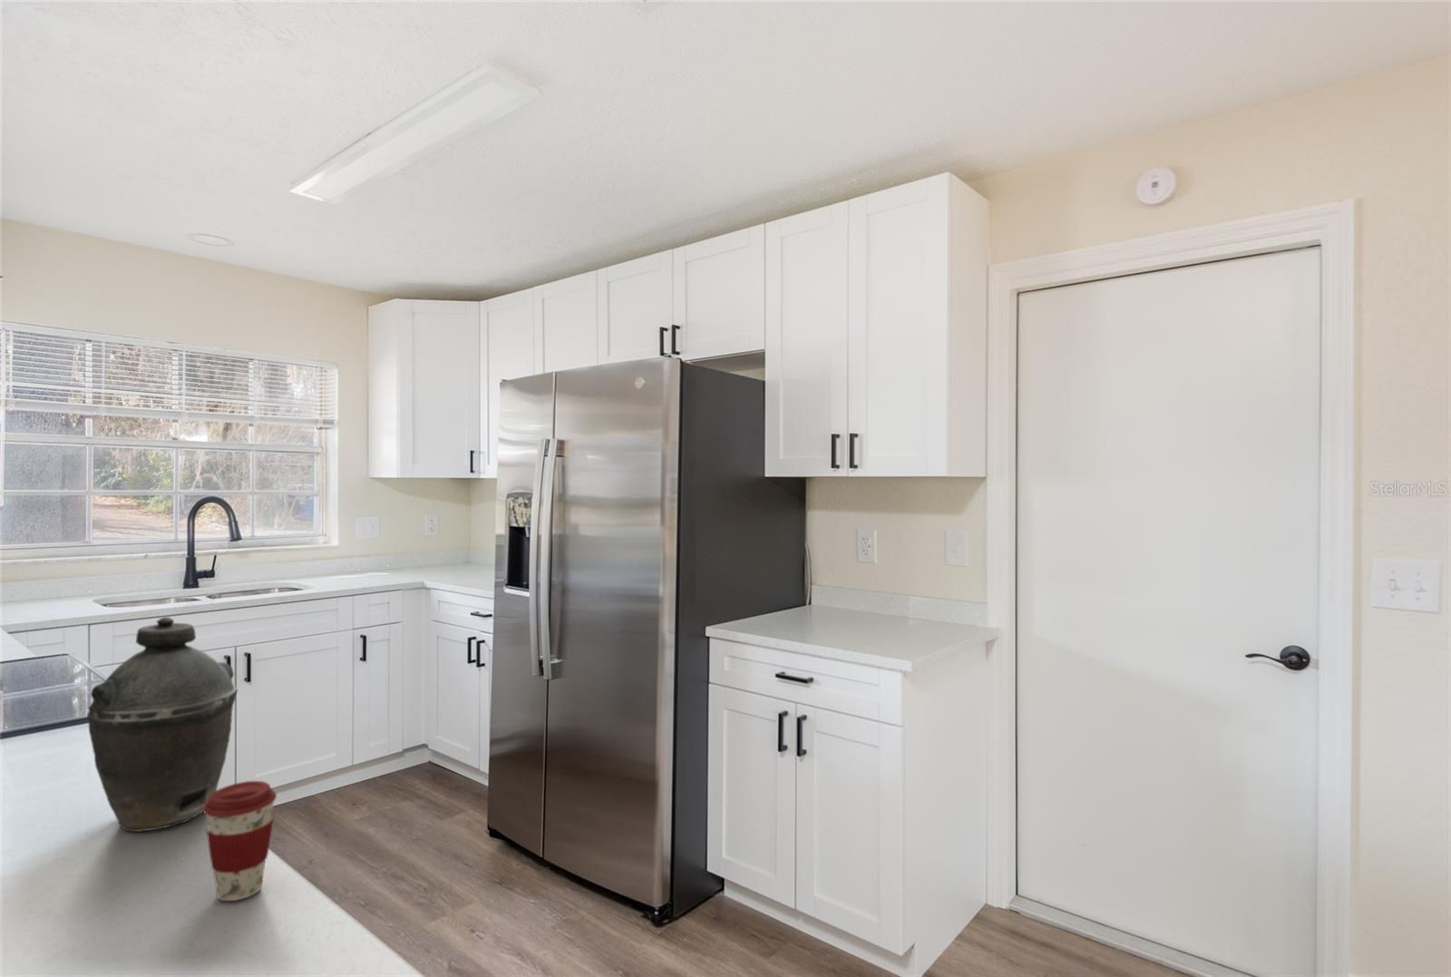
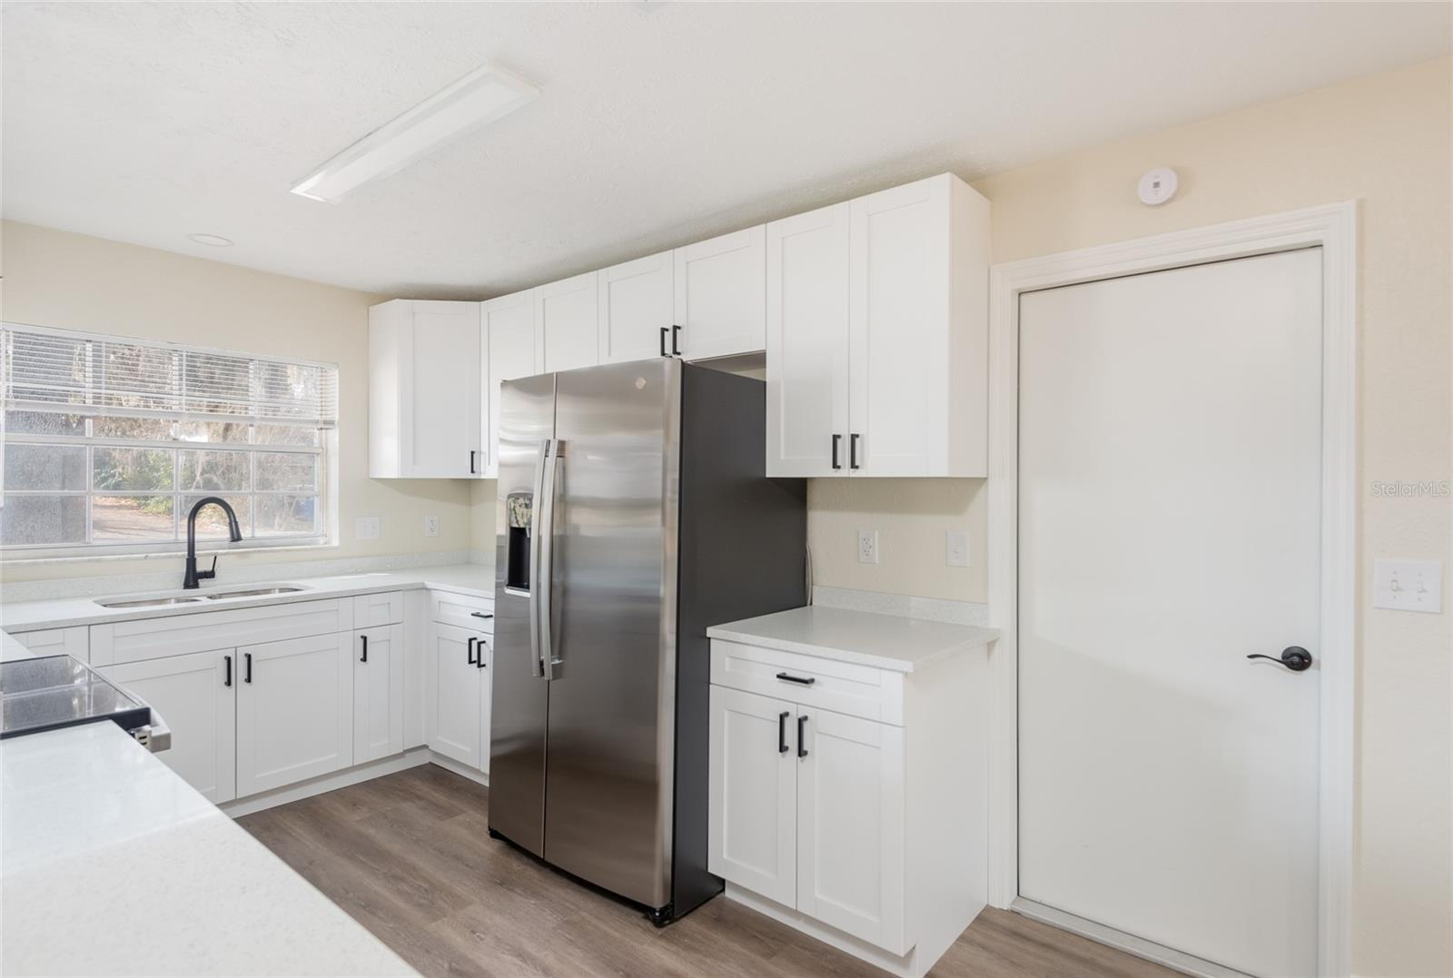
- kettle (165, 715)
- coffee cup (240, 840)
